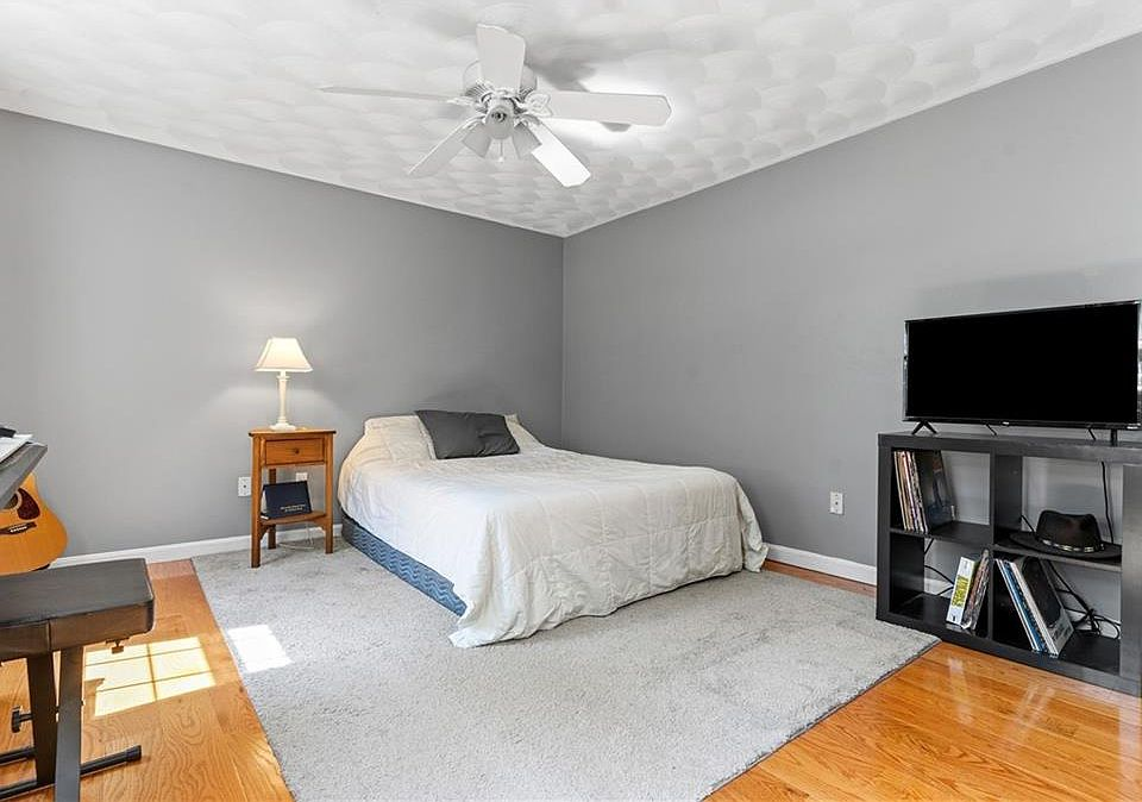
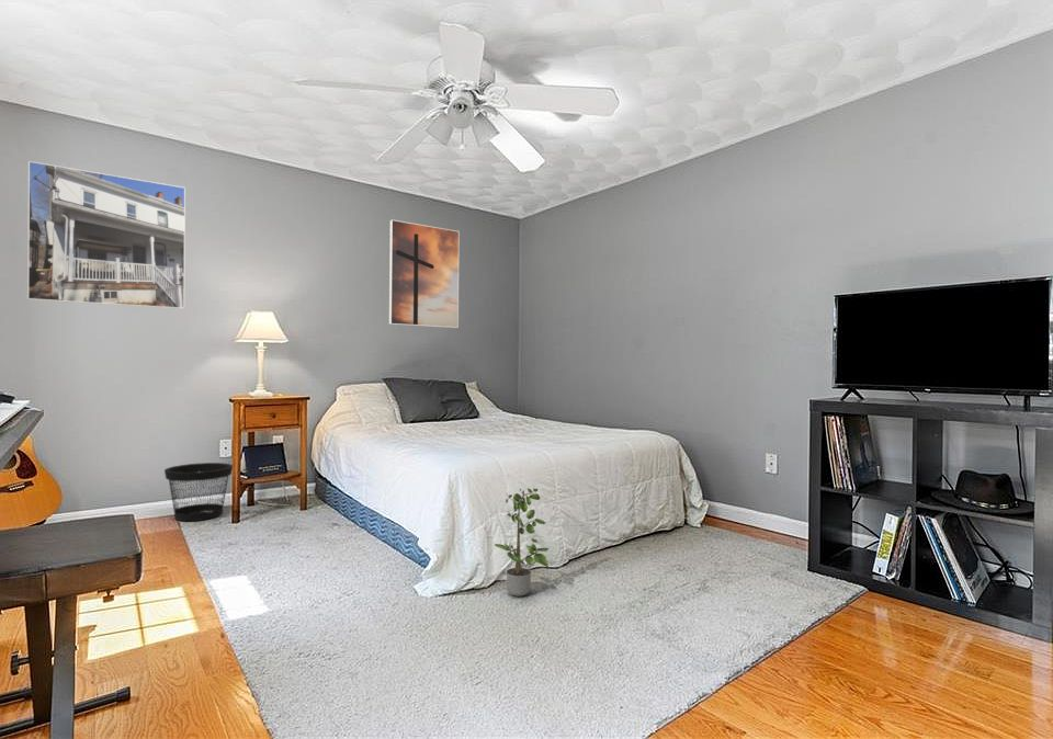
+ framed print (424, 275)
+ wastebasket (196, 491)
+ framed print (111, 239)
+ potted plant (531, 538)
